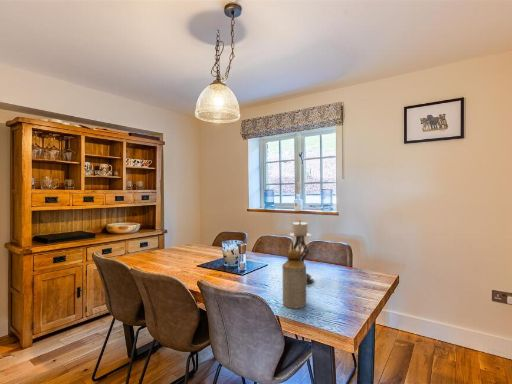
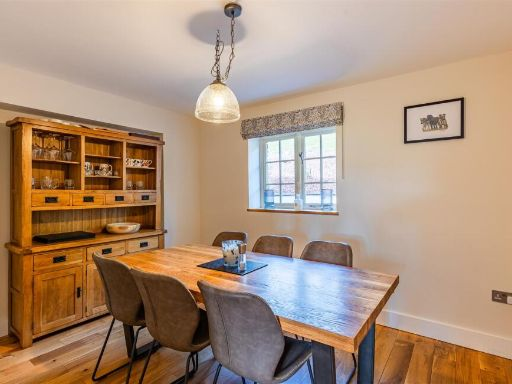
- bottle (294, 277)
- candle holder (300, 250)
